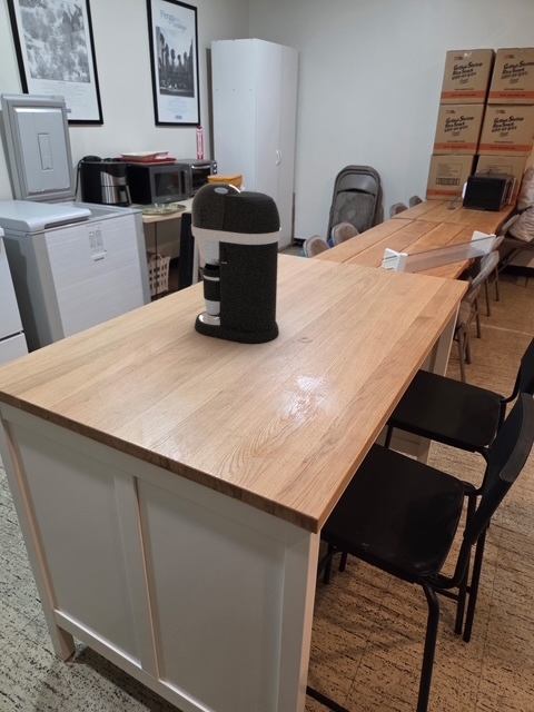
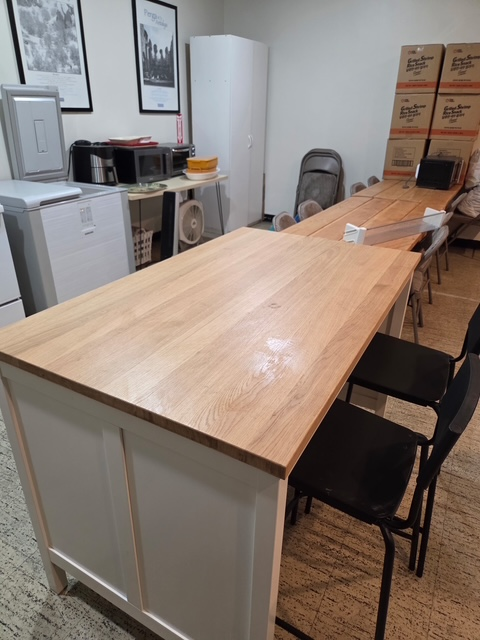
- coffee maker (236, 261)
